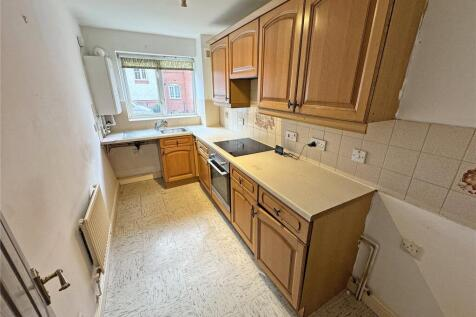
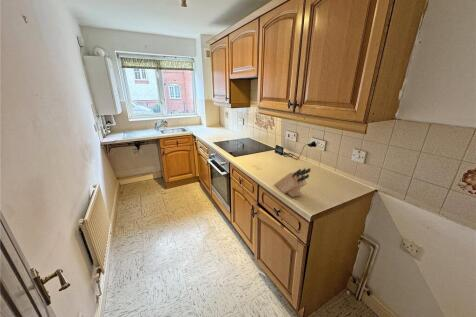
+ knife block (291, 177)
